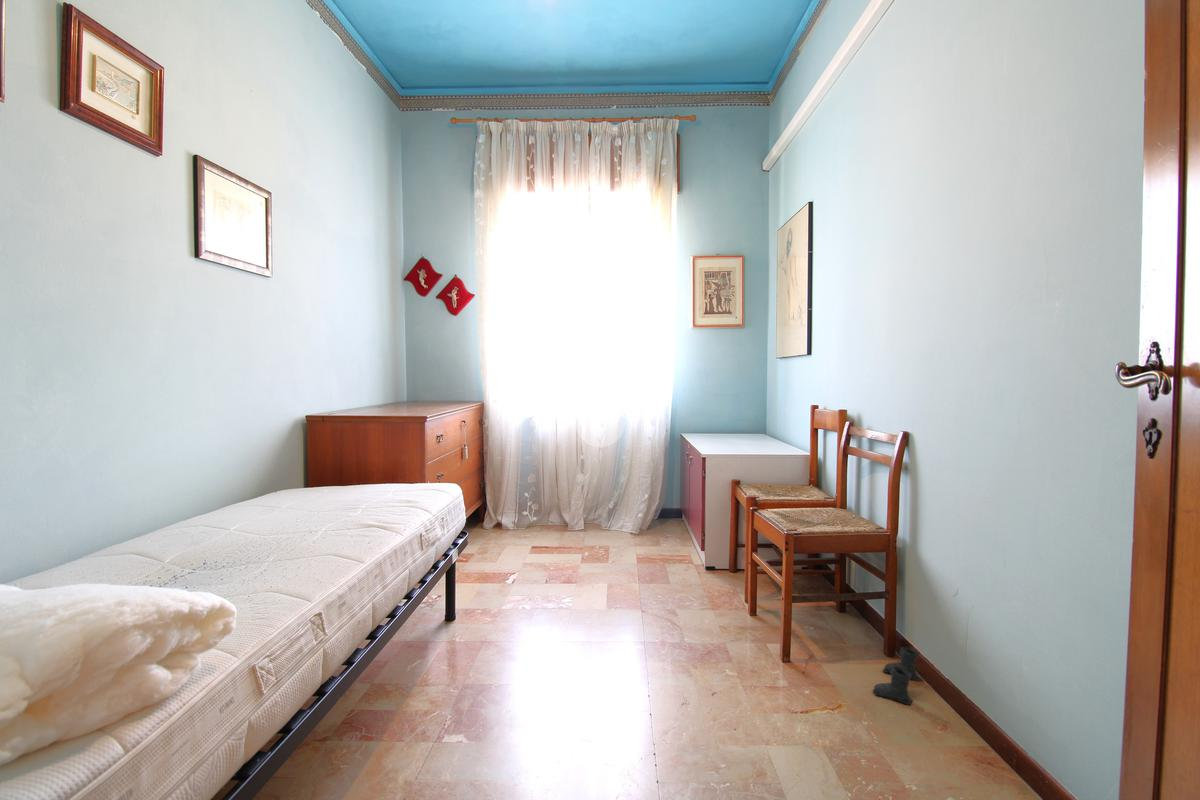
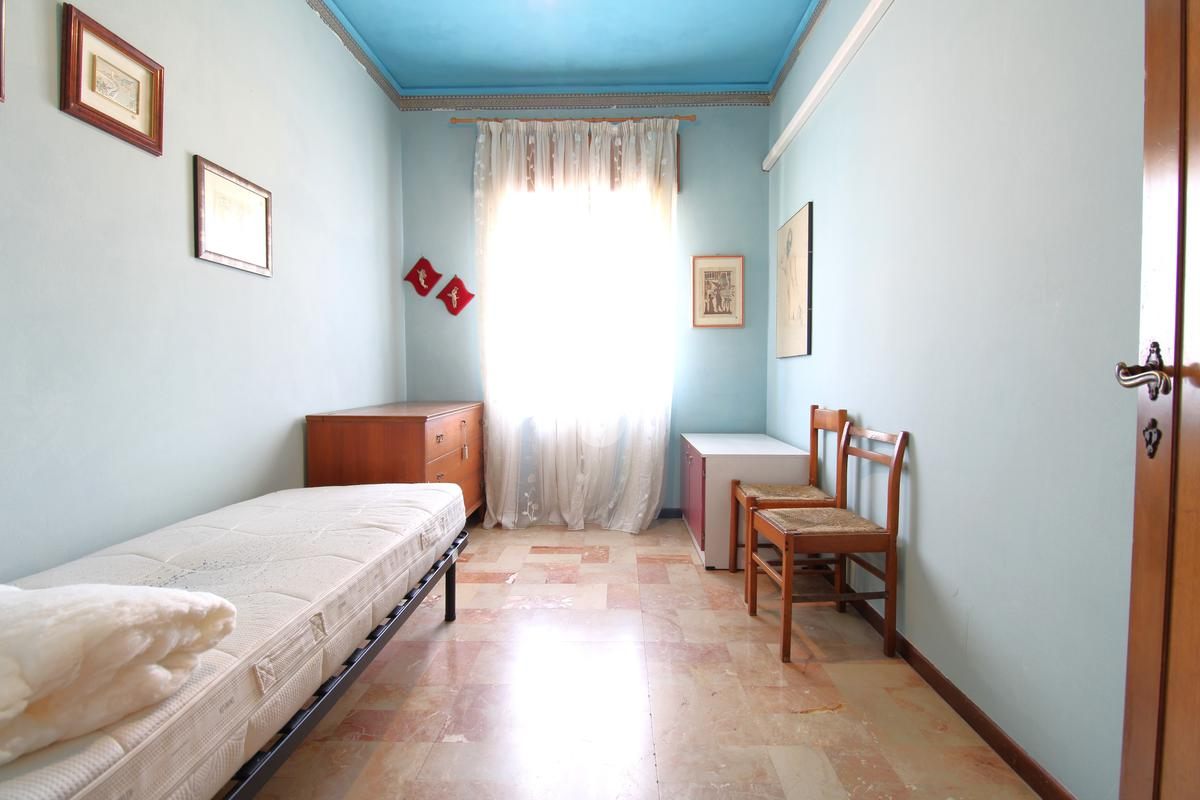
- boots (898, 671)
